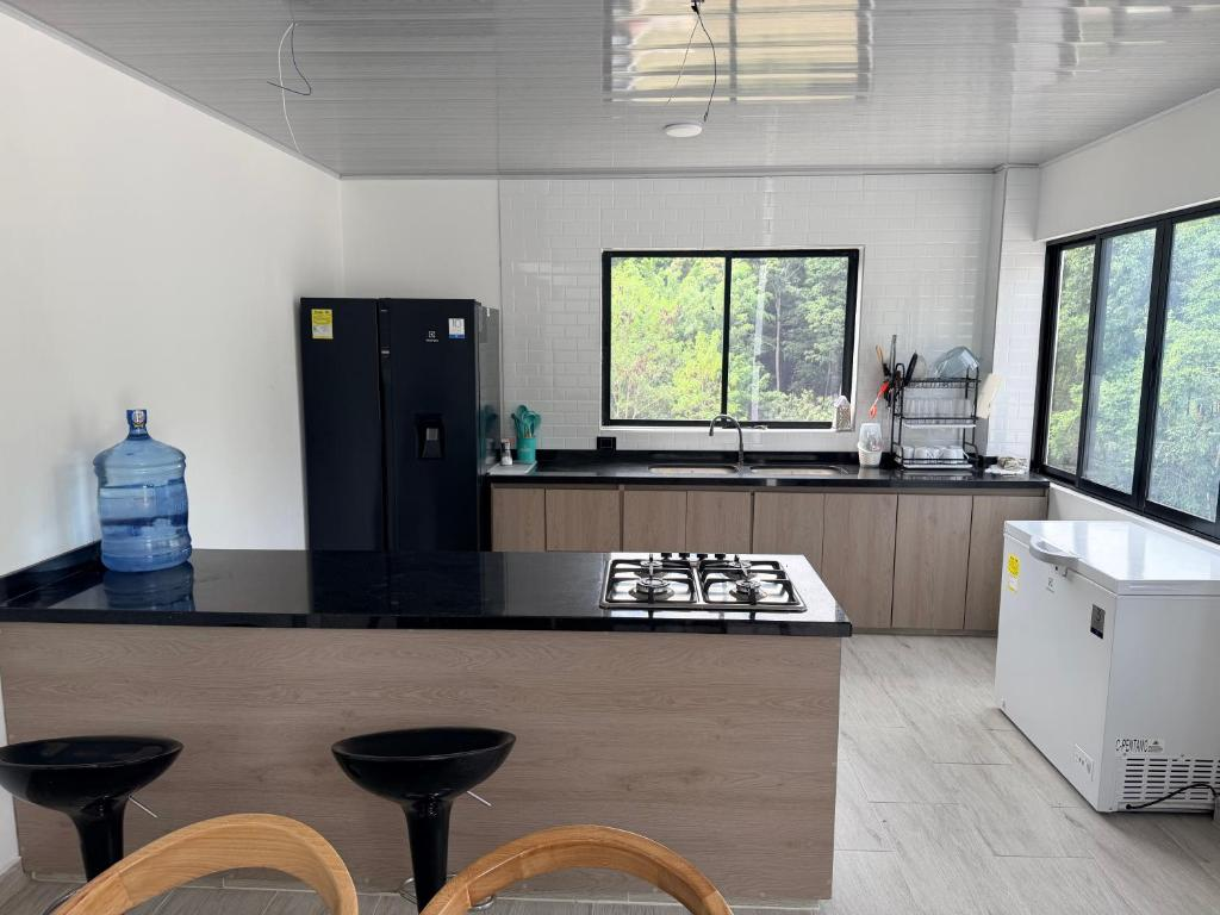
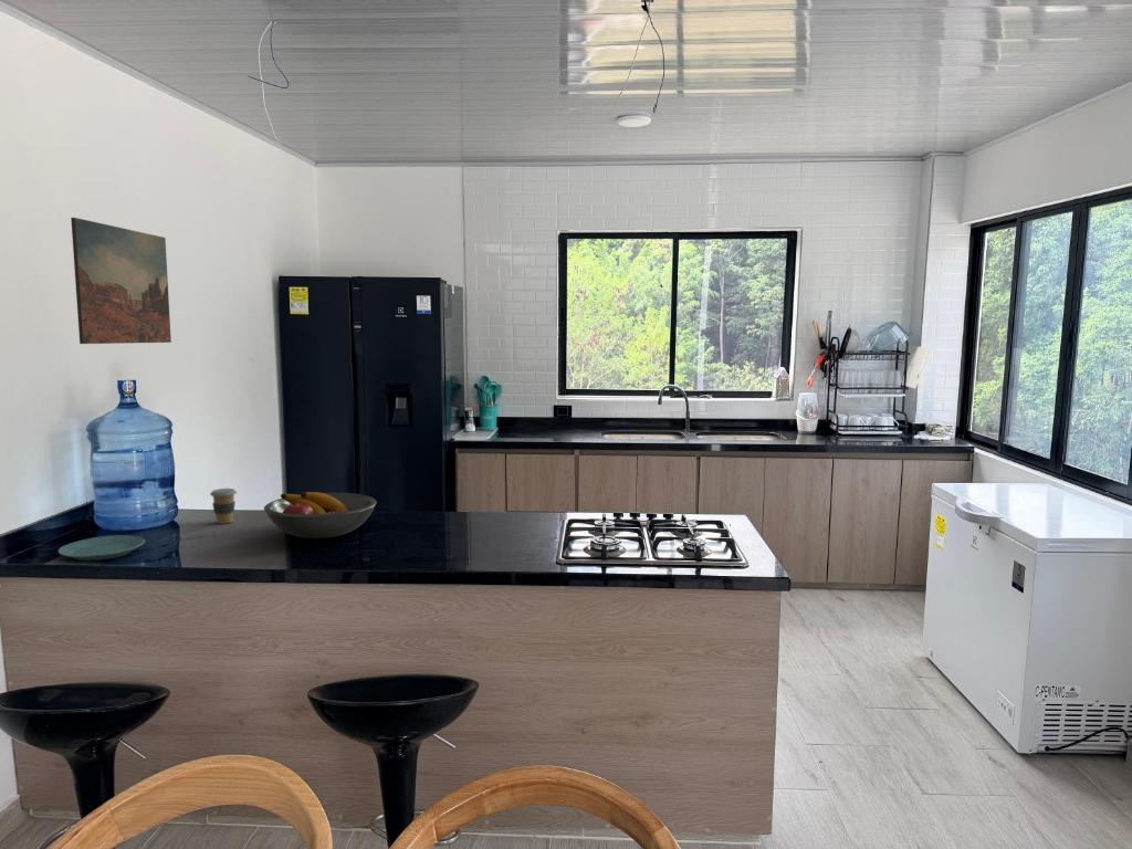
+ coffee cup (223, 505)
+ plate (103, 548)
+ wall art (126, 286)
+ fruit bowl (321, 514)
